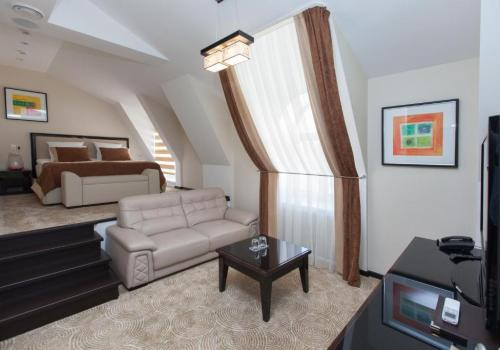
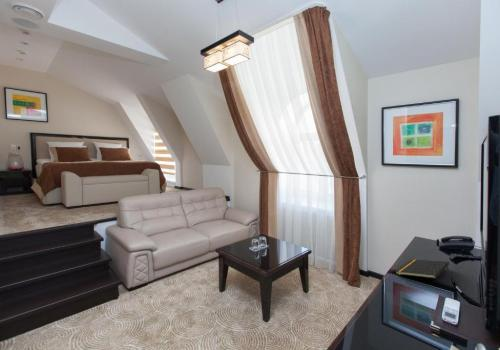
+ notepad (422, 267)
